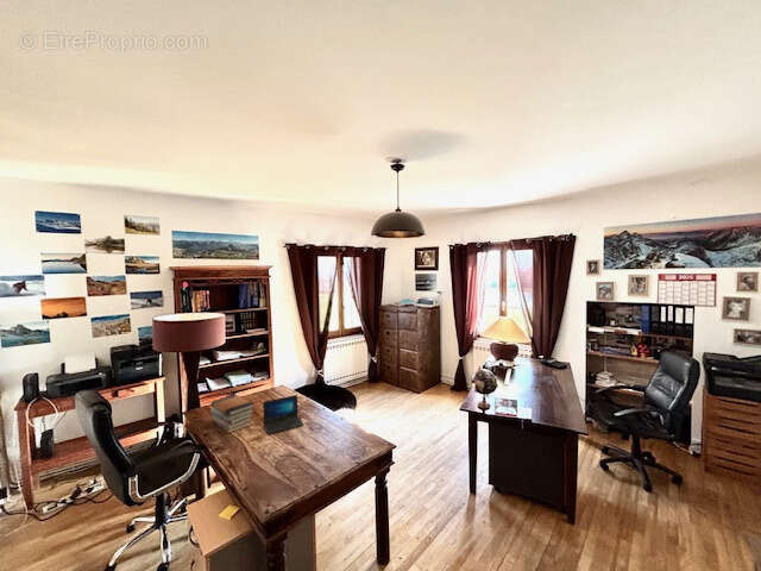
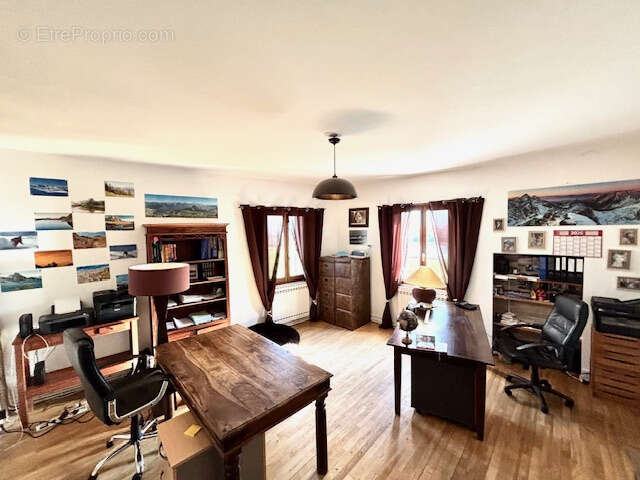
- book stack (232, 412)
- laptop (283, 413)
